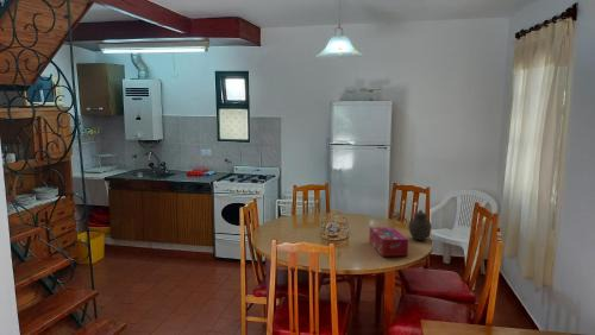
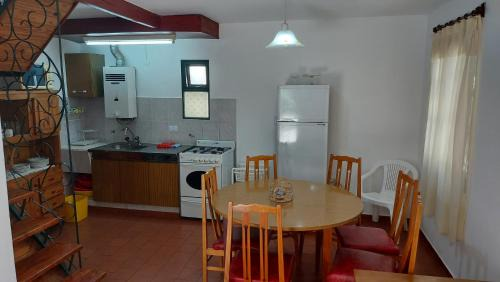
- jar (420, 225)
- tissue box (387, 240)
